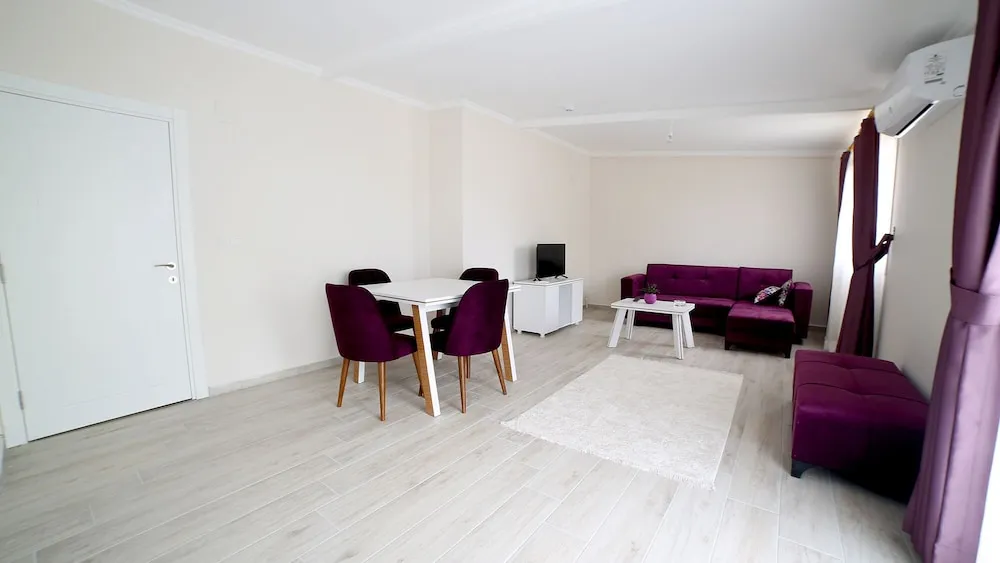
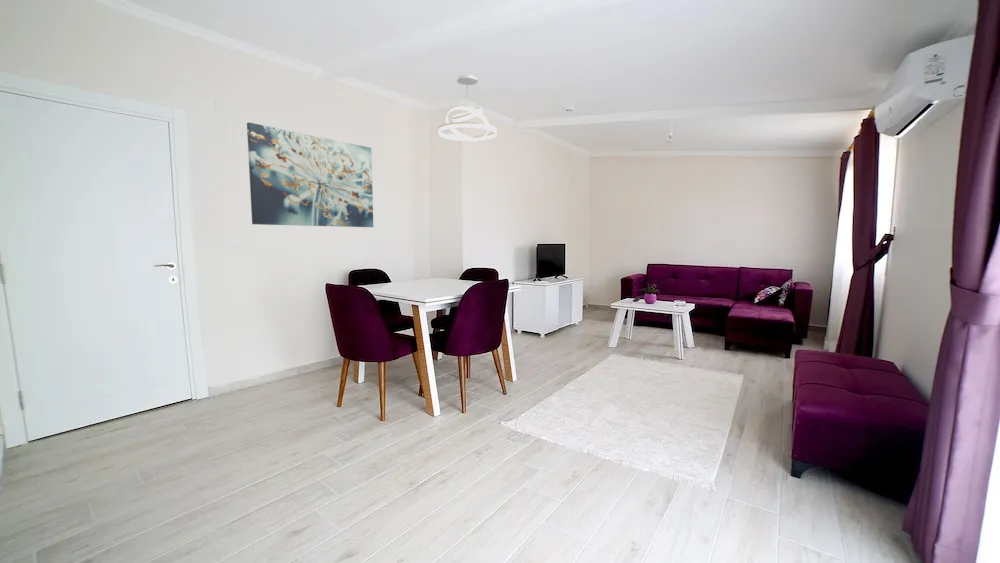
+ wall art (318, 181)
+ pendant light (467, 108)
